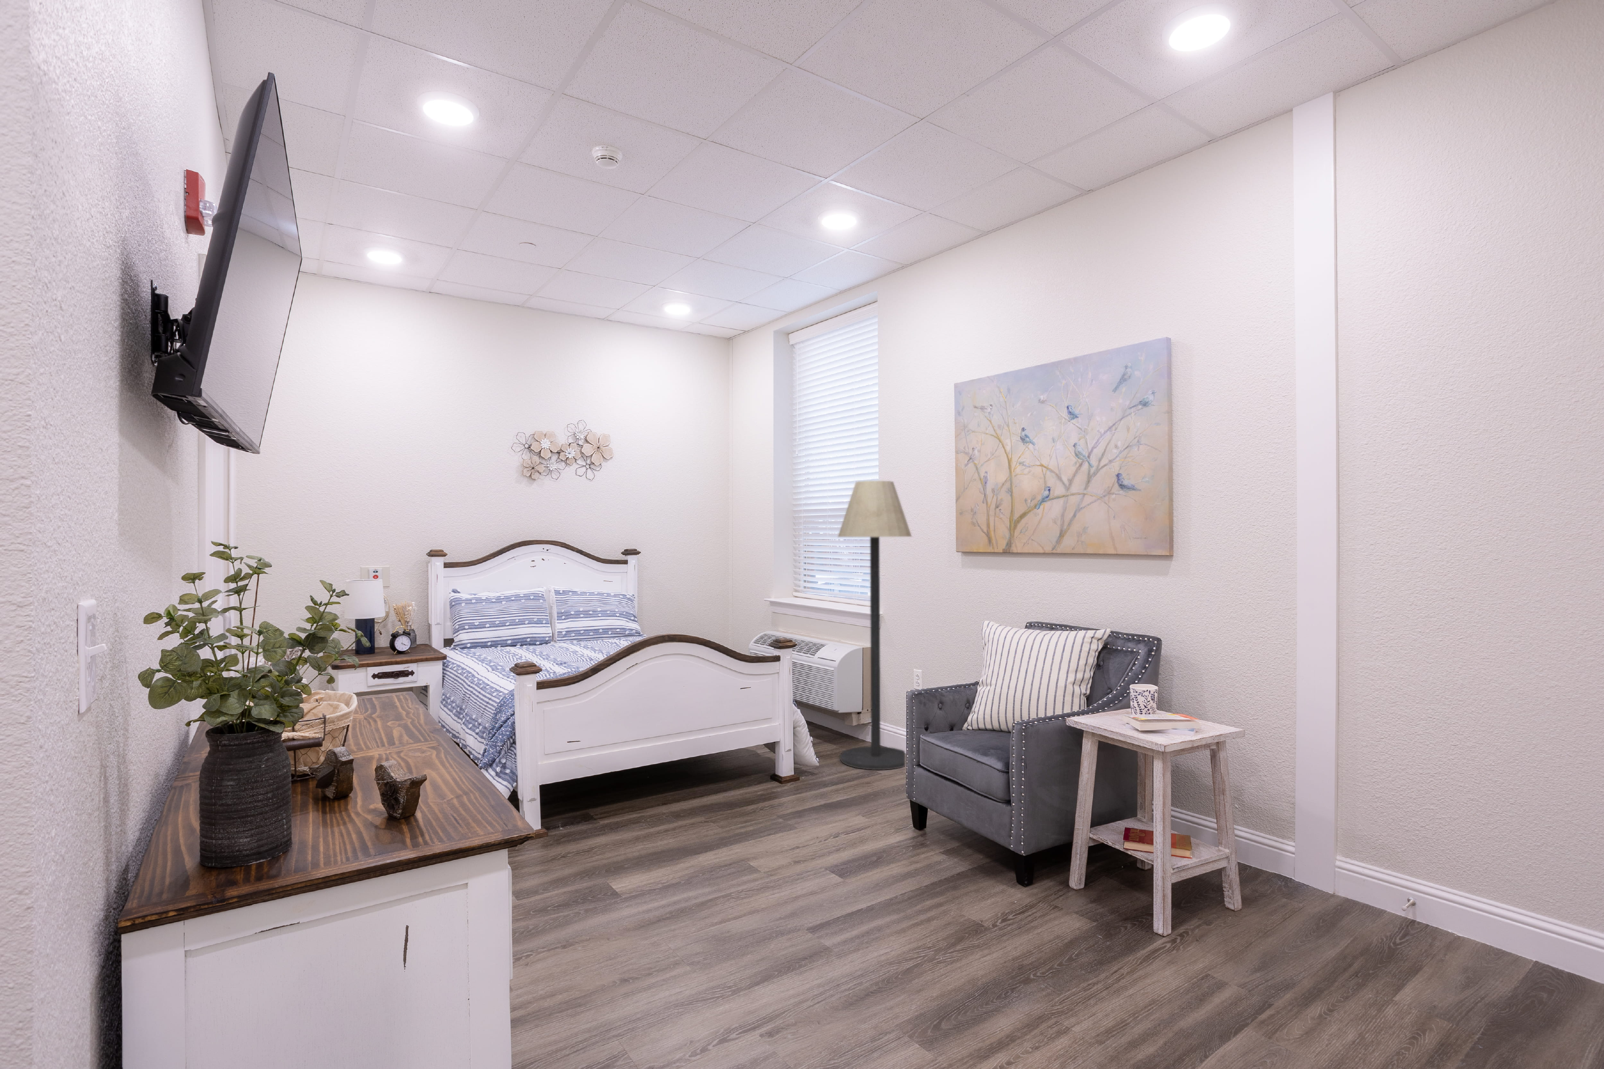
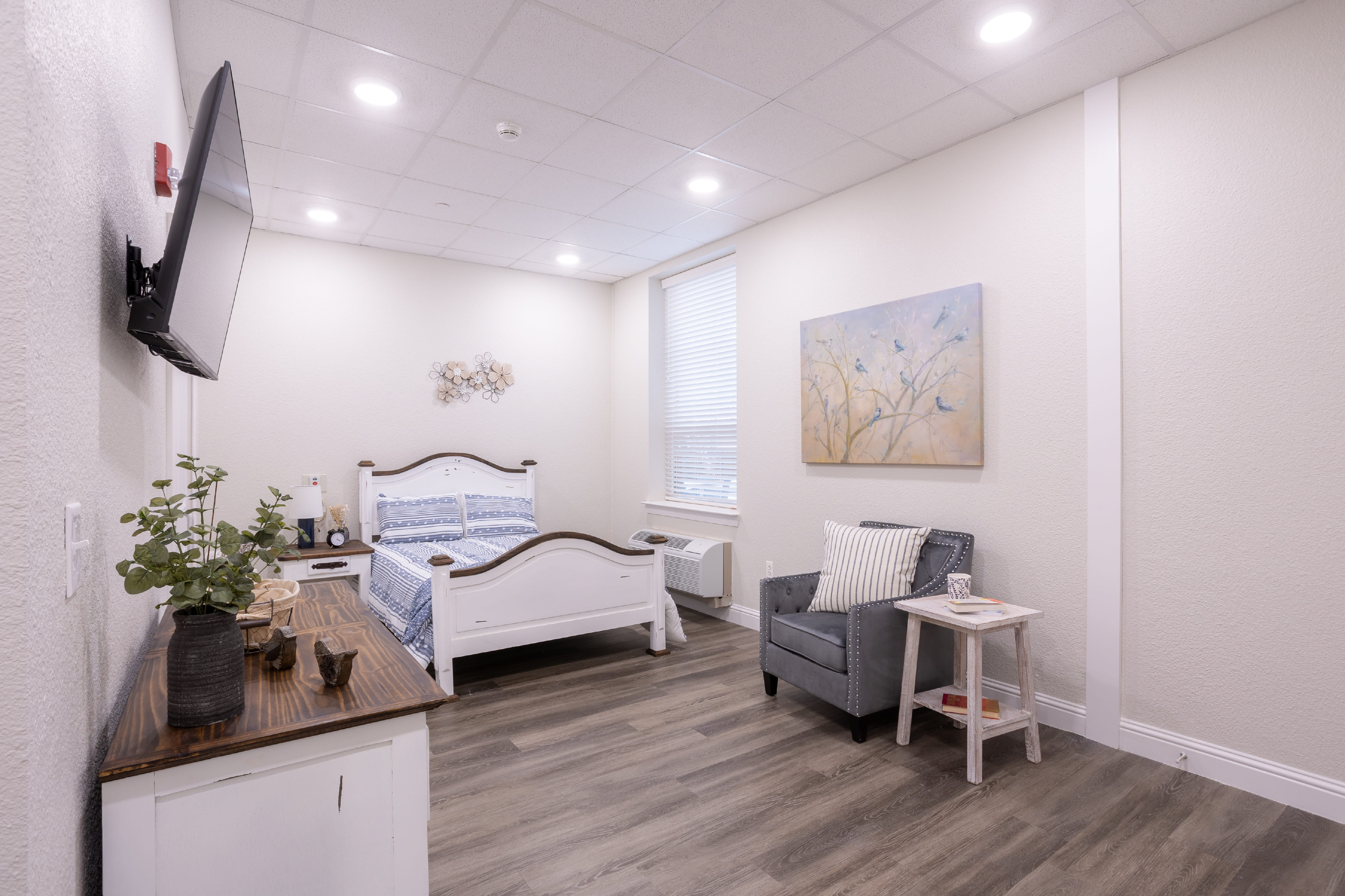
- floor lamp (875, 620)
